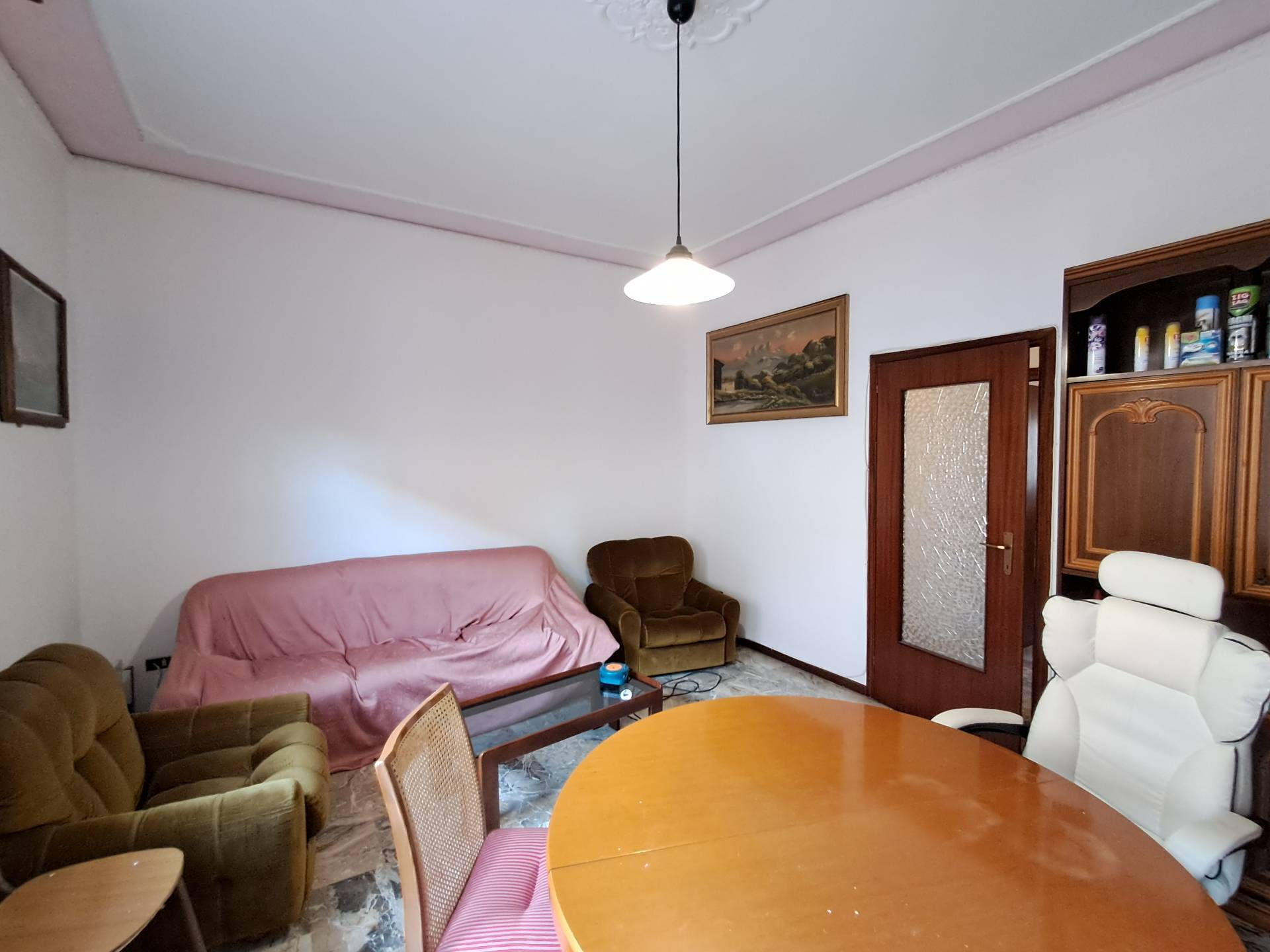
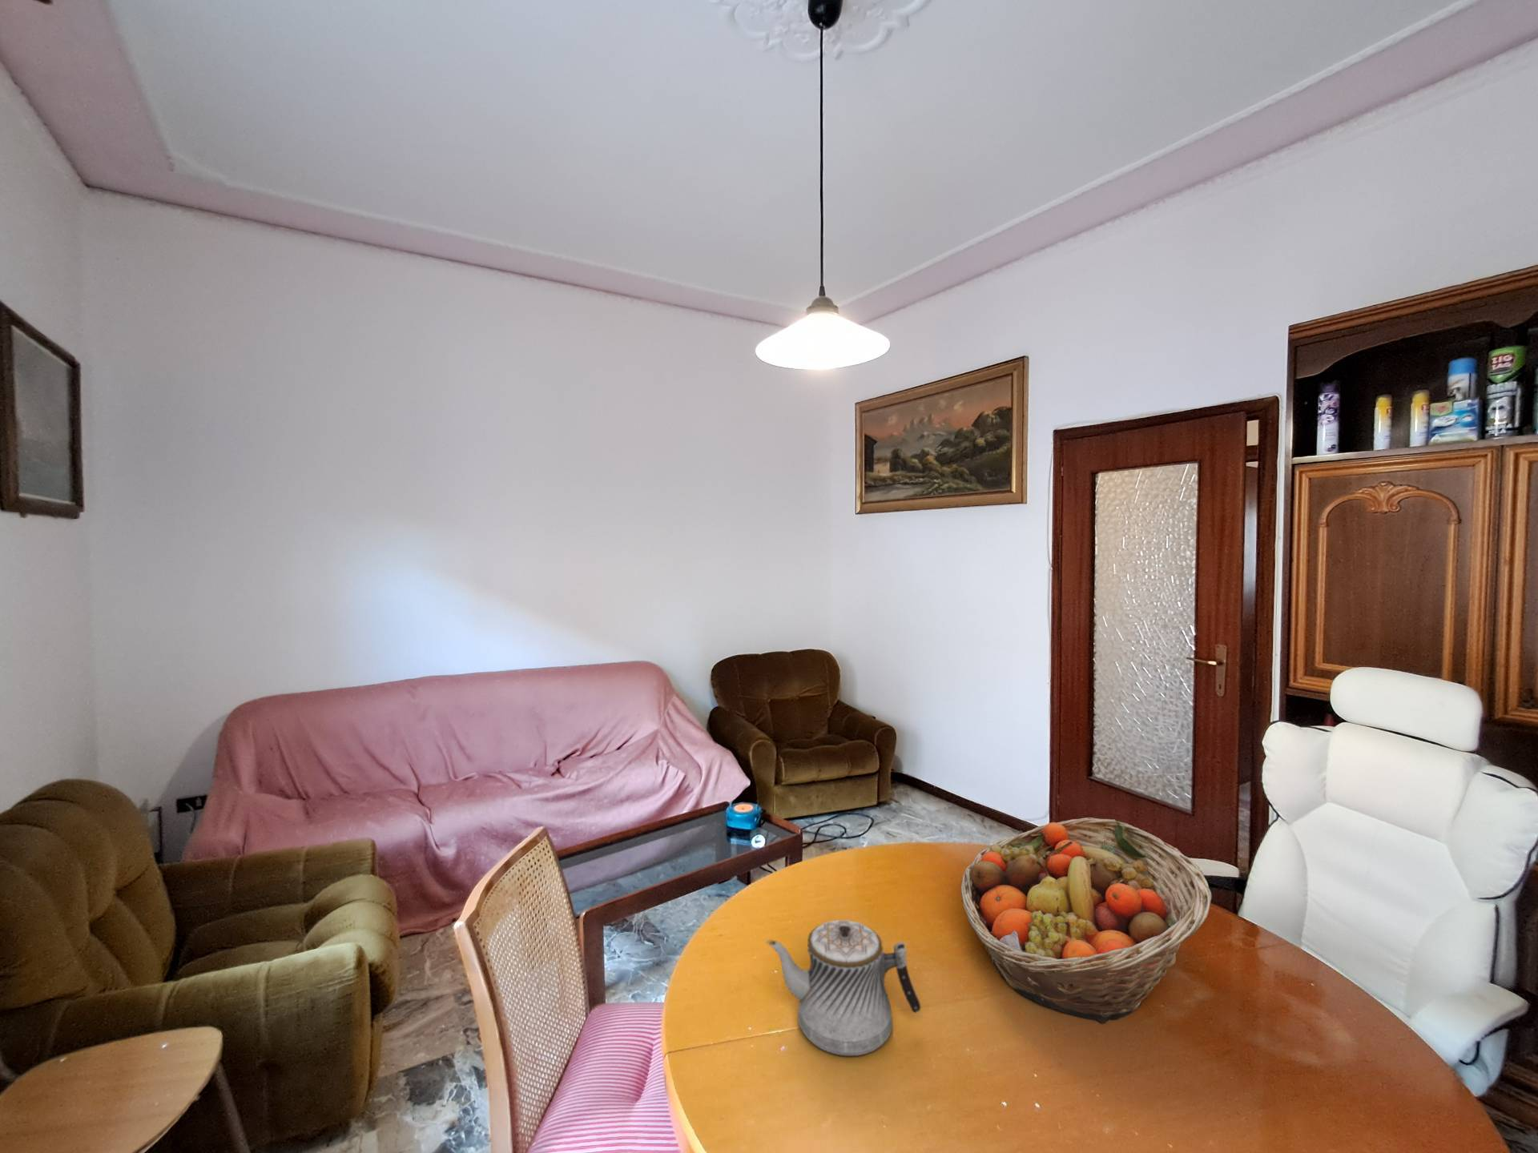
+ fruit basket (1073, 902)
+ teapot (842, 976)
